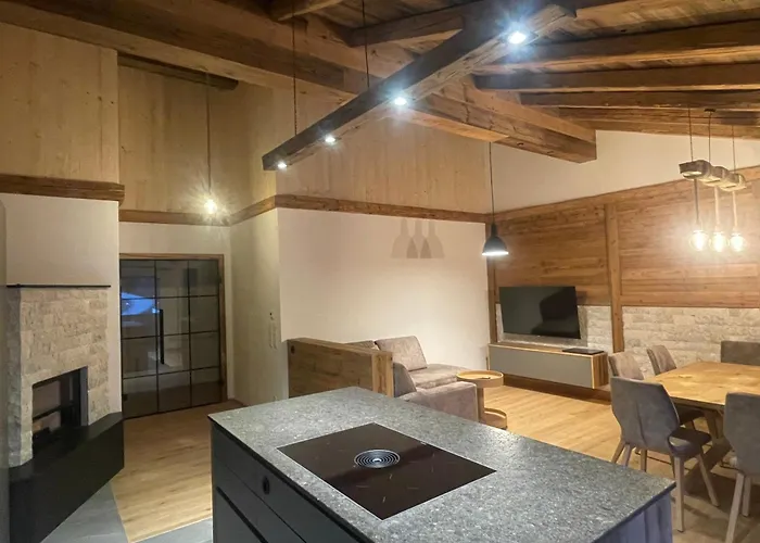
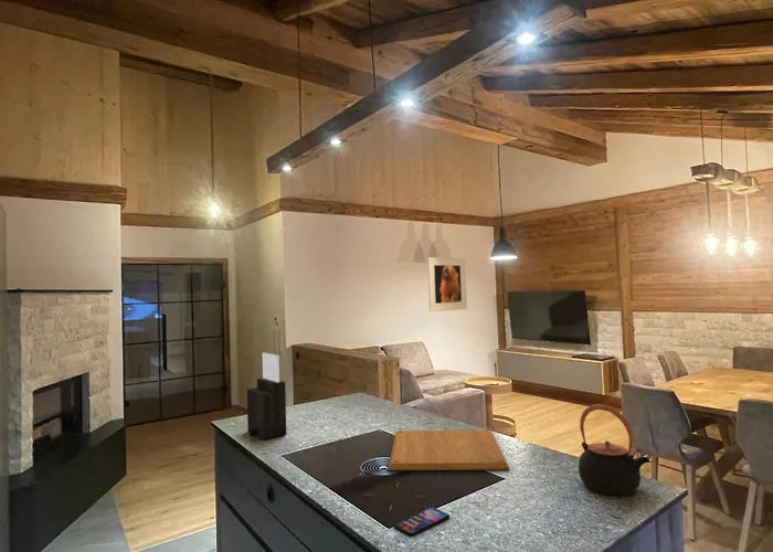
+ knife block (263, 394)
+ teapot (612, 447)
+ smartphone (422, 521)
+ chopping board (445, 447)
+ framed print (447, 284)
